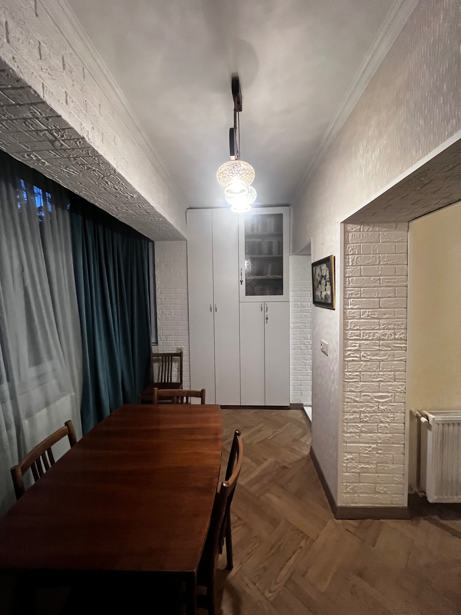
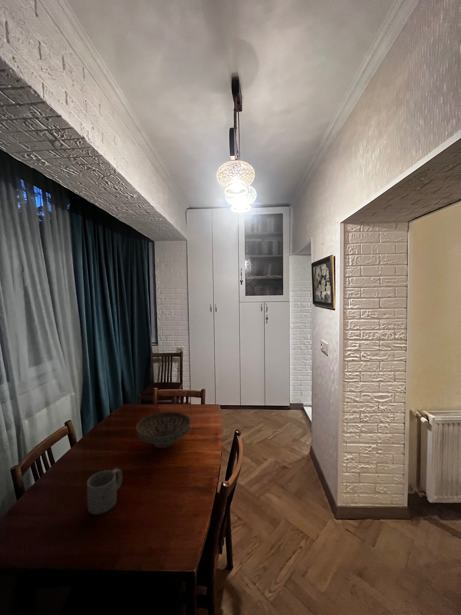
+ decorative bowl (164, 432)
+ mug (107, 487)
